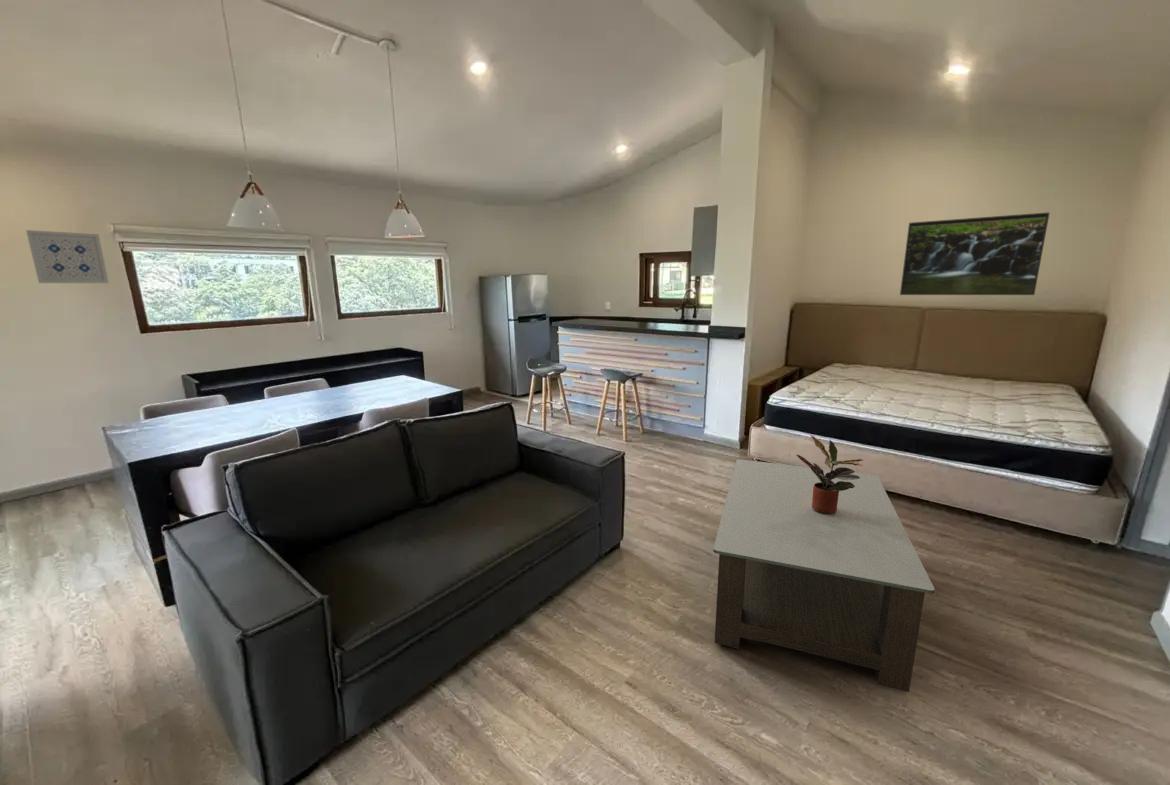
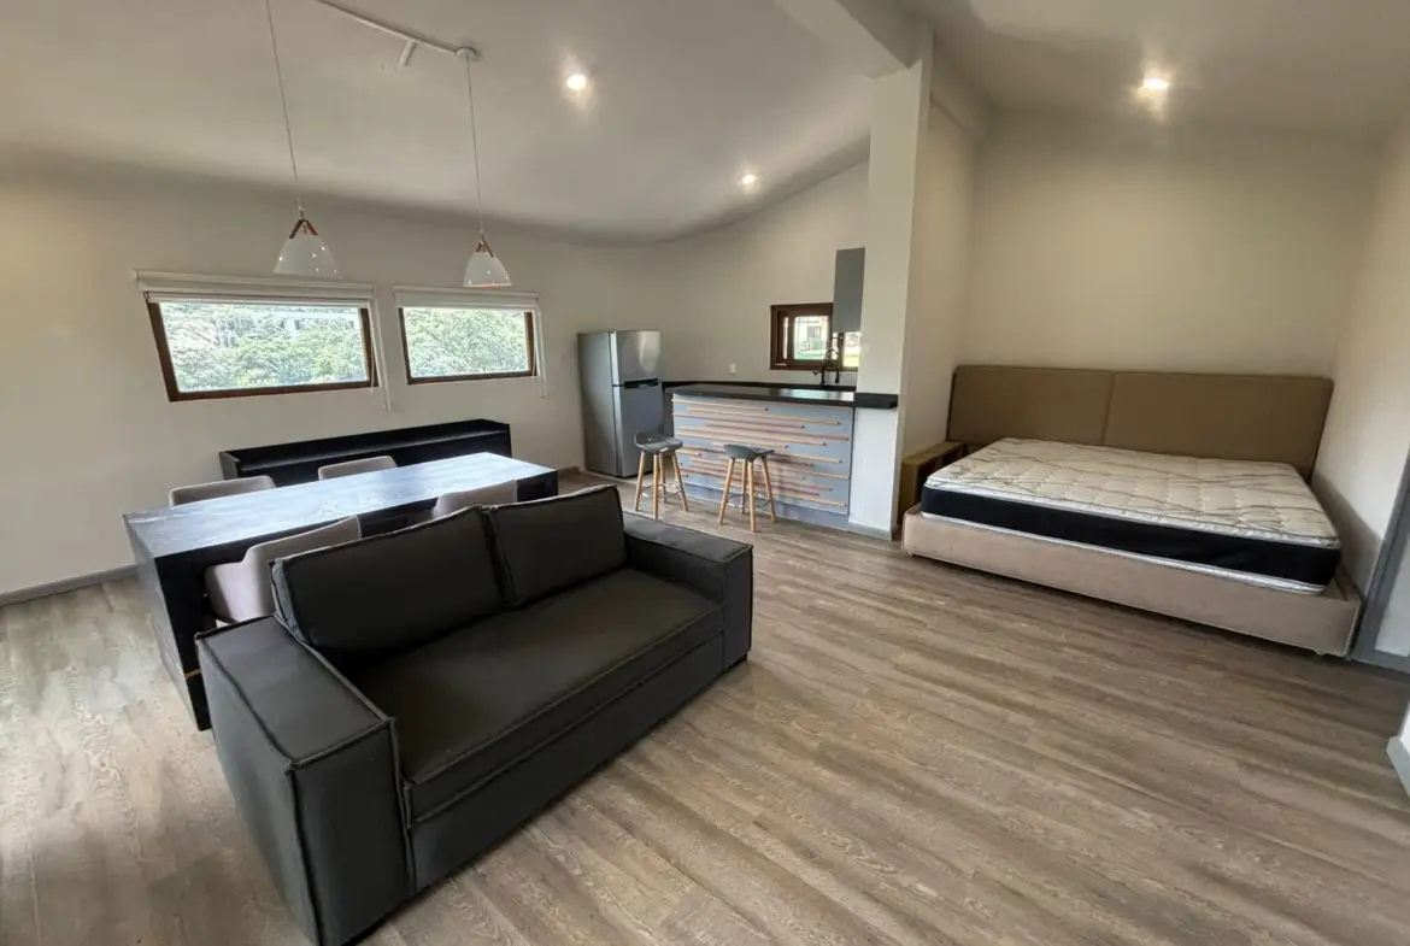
- potted plant (833, 476)
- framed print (968, 257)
- coffee table (804, 548)
- wall art (69, 258)
